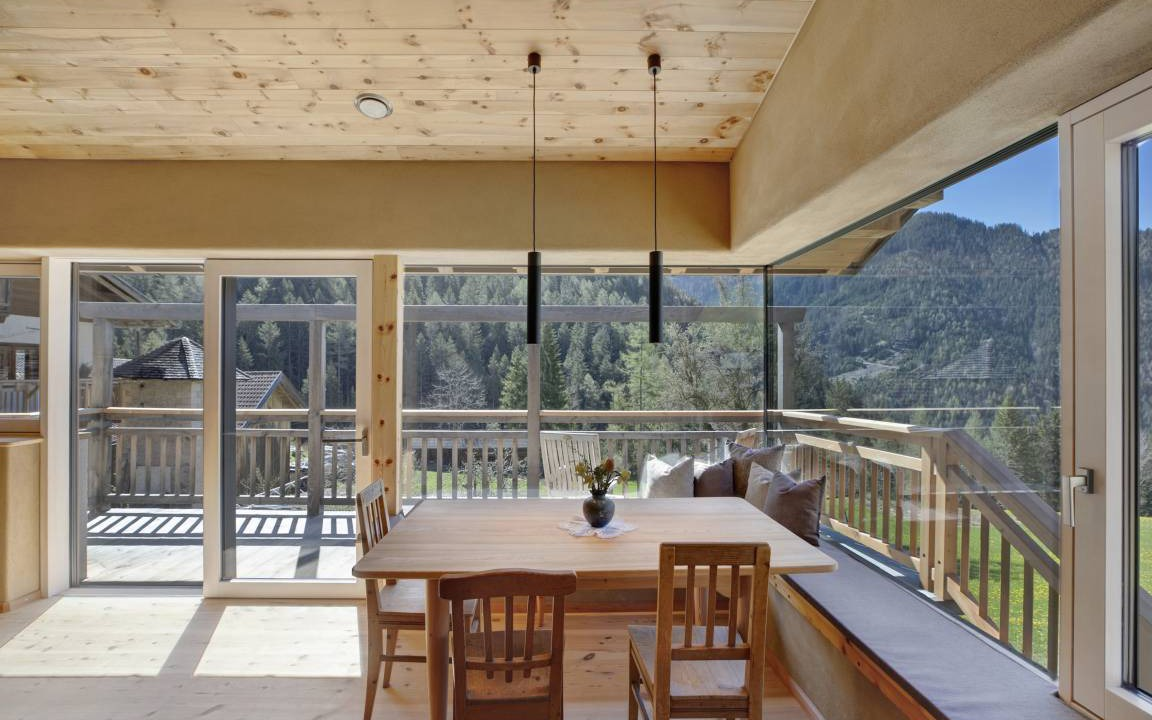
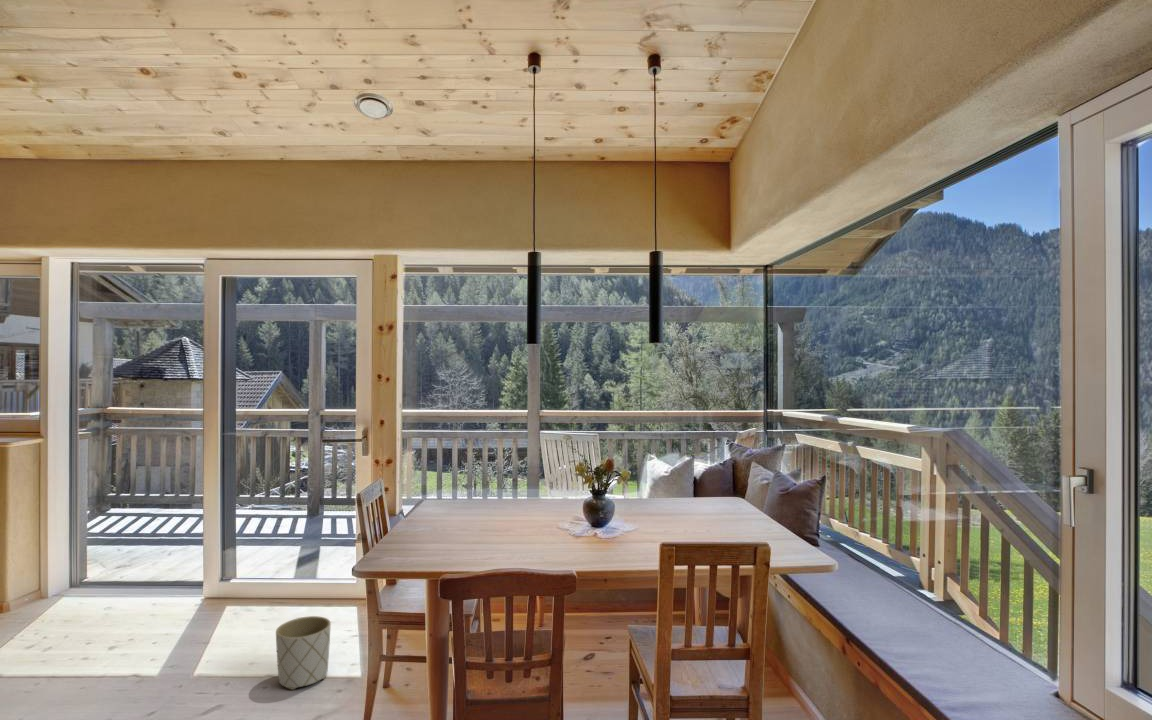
+ planter (303, 652)
